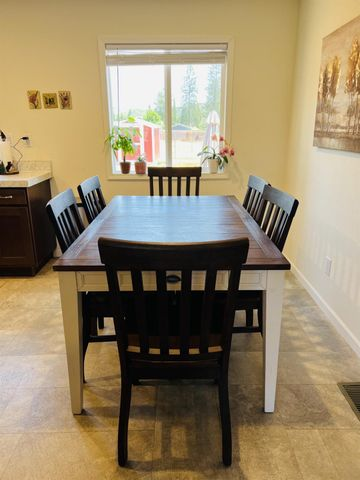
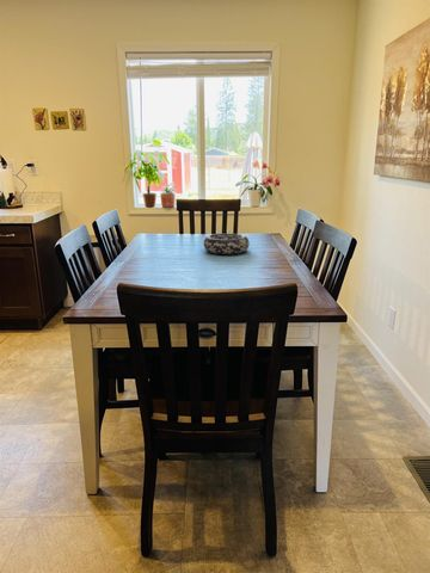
+ decorative bowl (226, 244)
